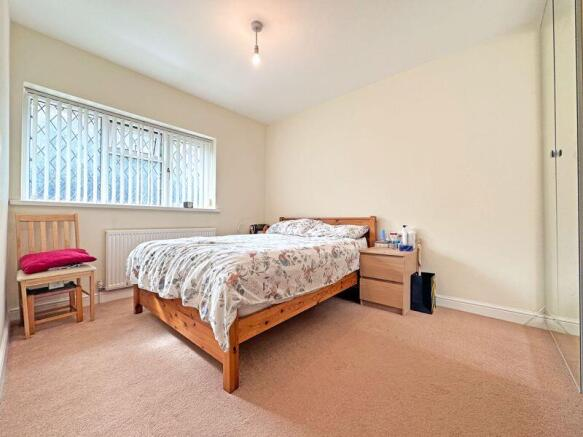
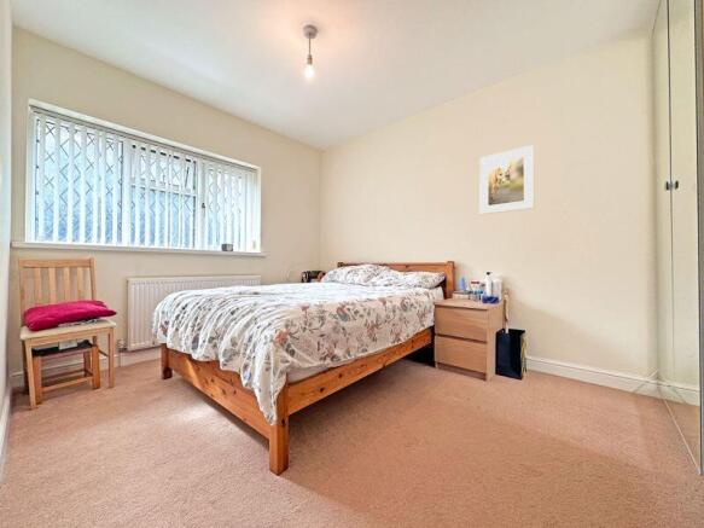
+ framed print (505, 181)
